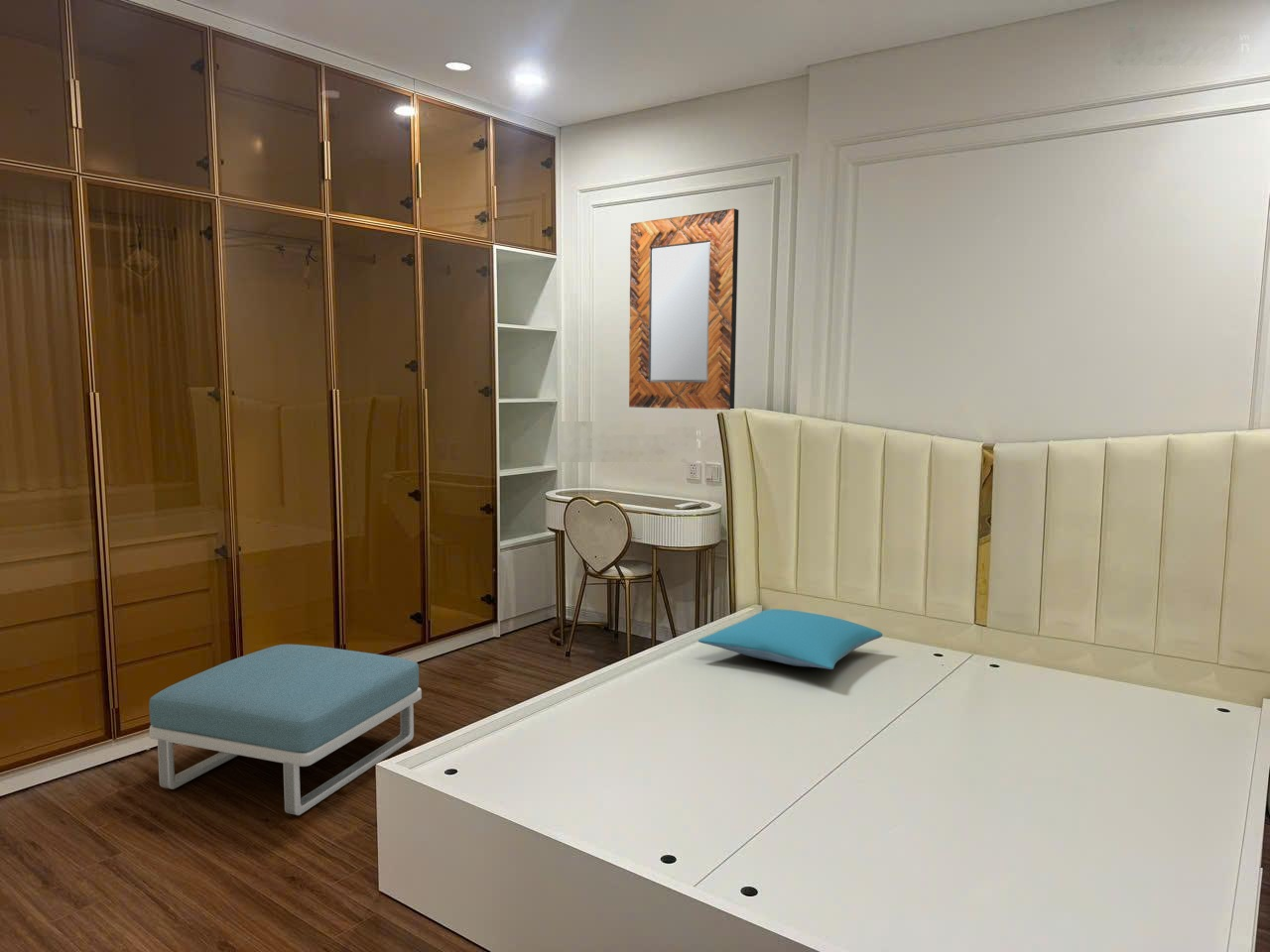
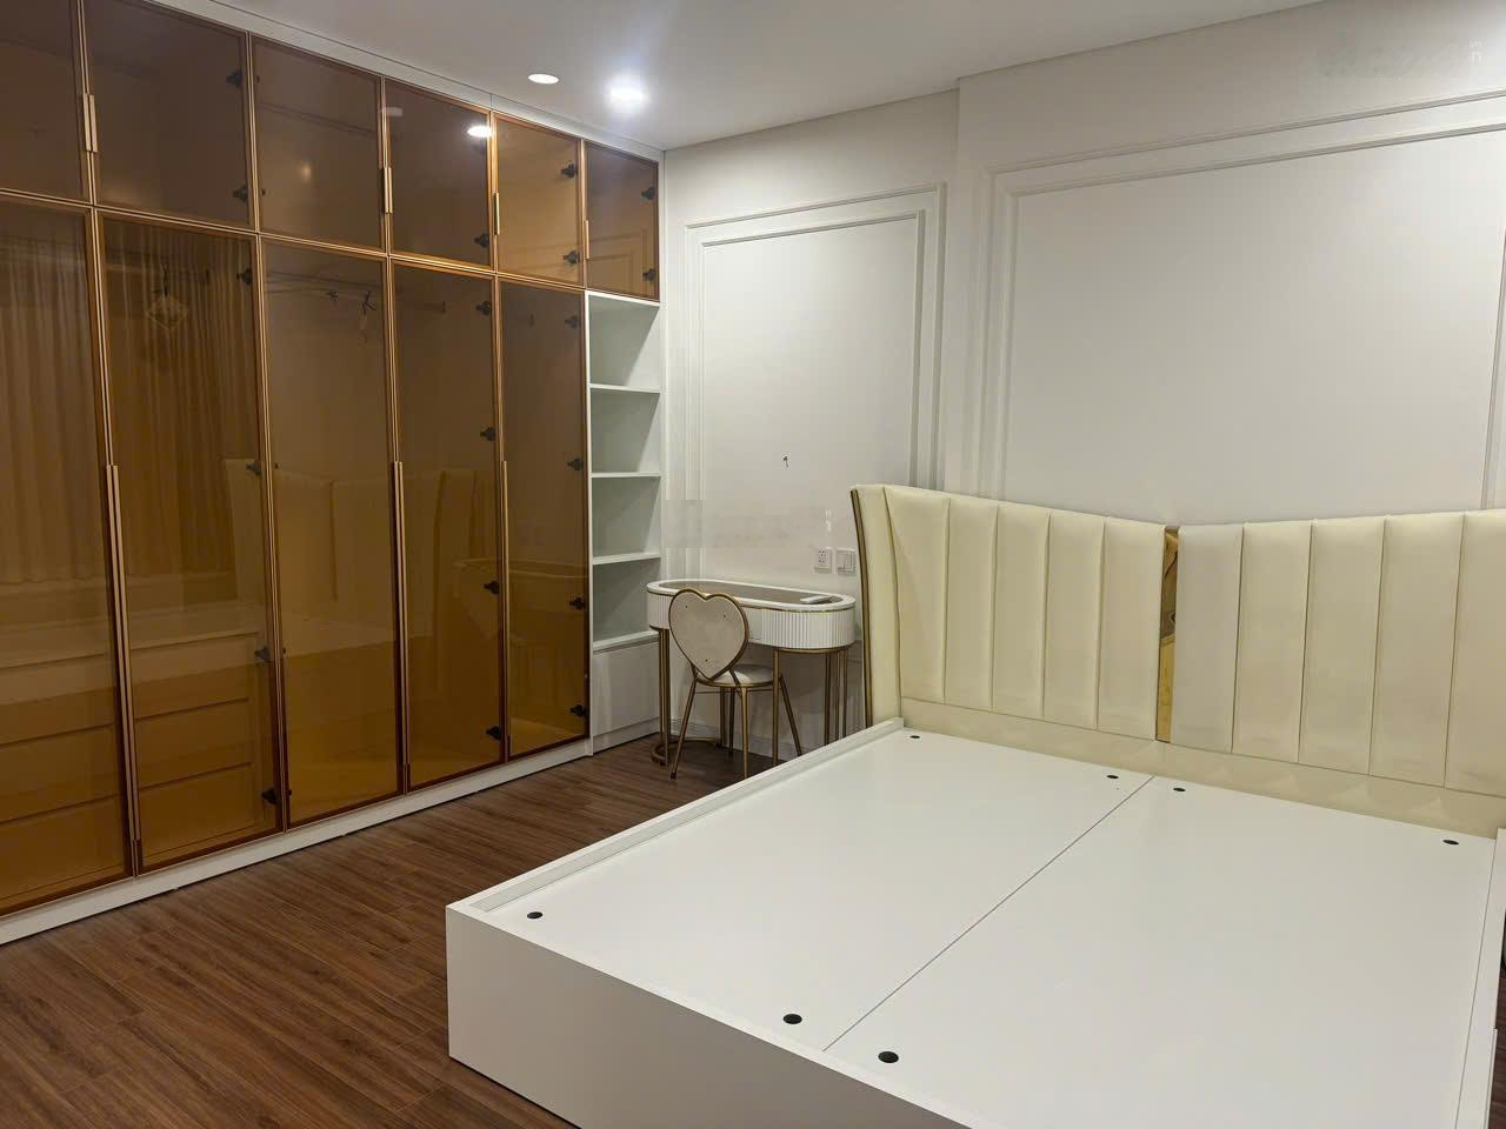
- home mirror (681, 313)
- footstool (294, 714)
- pillow (793, 637)
